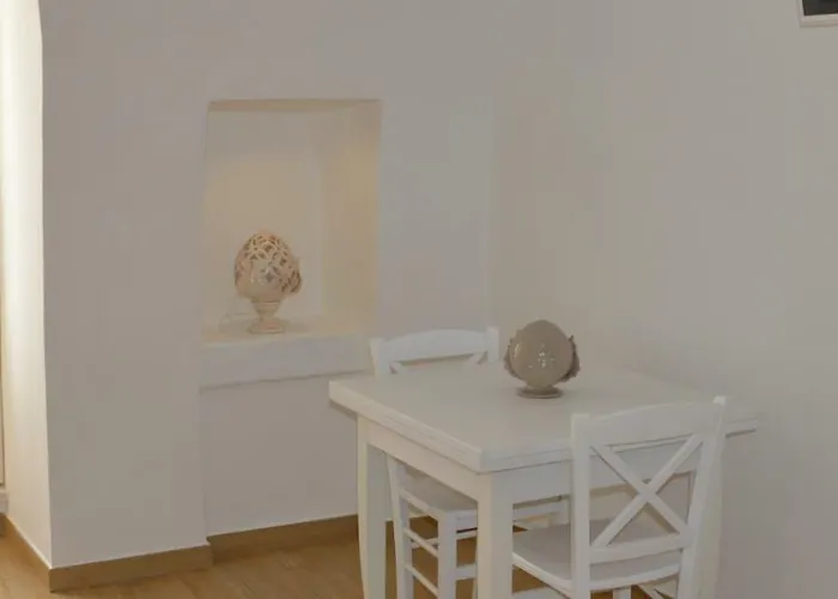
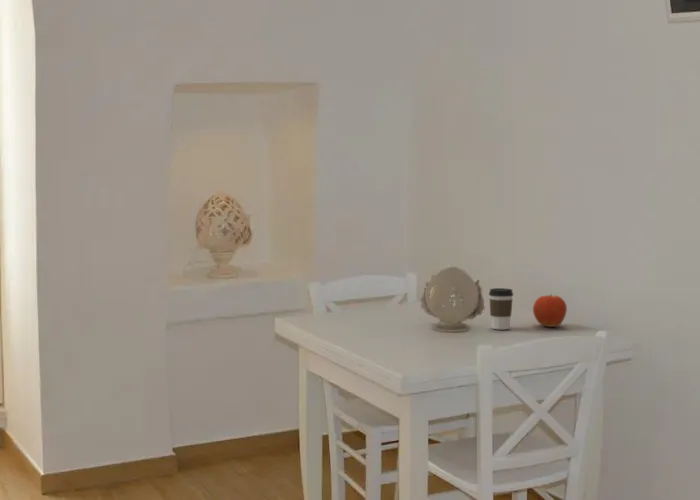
+ fruit (549, 310)
+ coffee cup (500, 308)
